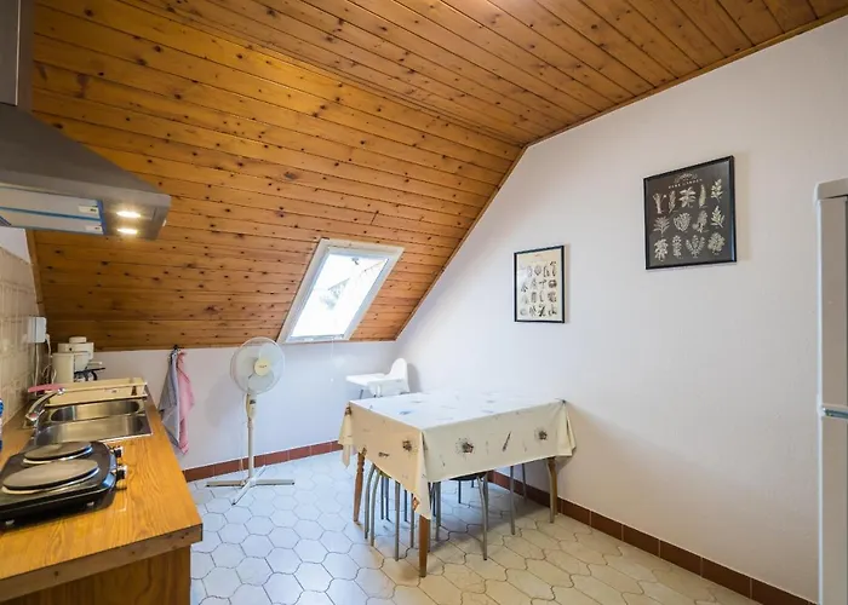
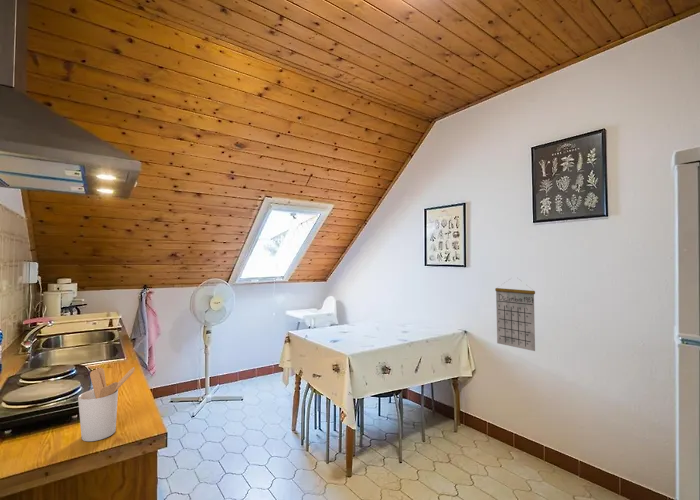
+ calendar (514, 311)
+ utensil holder (109, 401)
